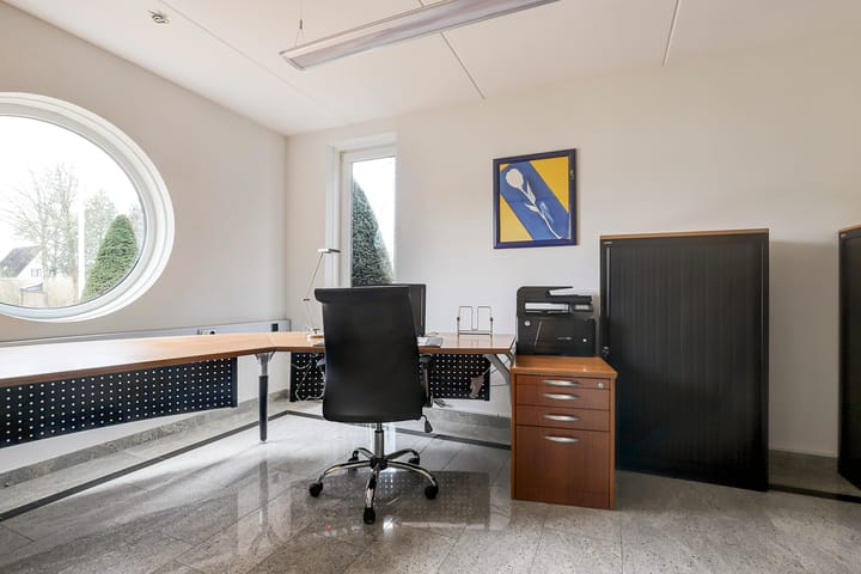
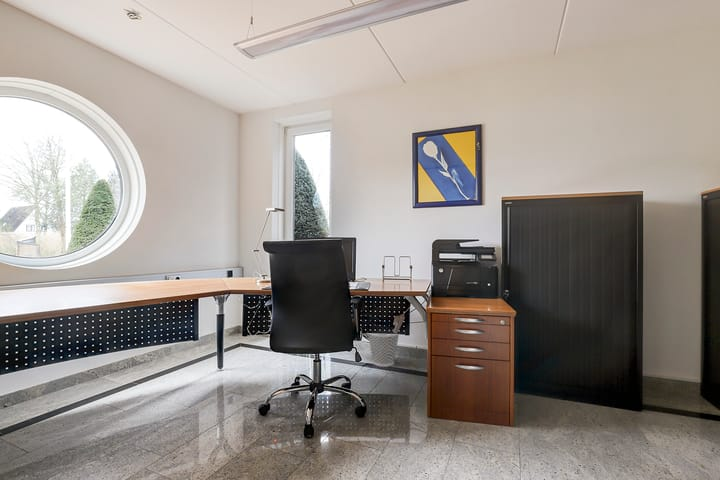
+ wastebasket (383, 346)
